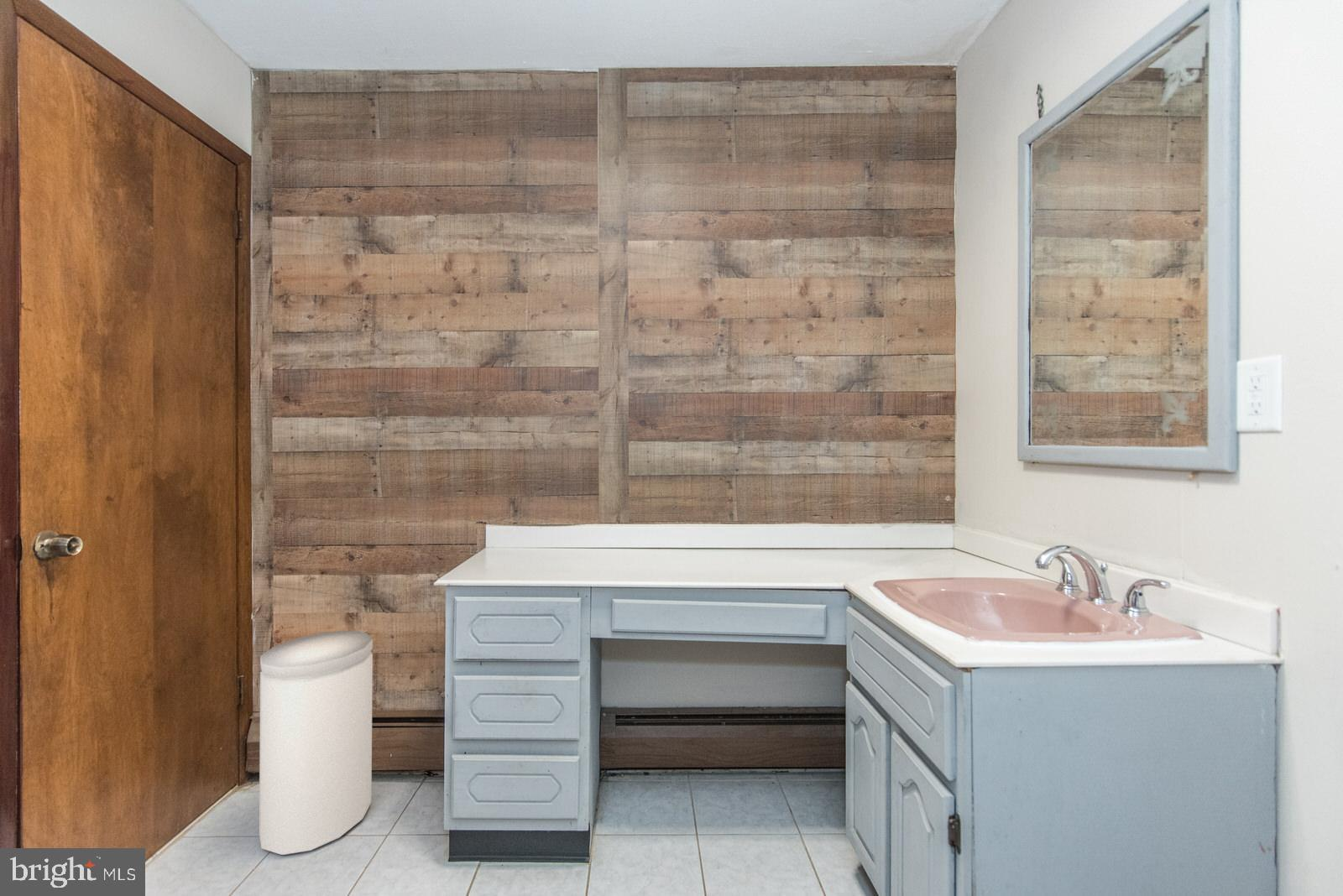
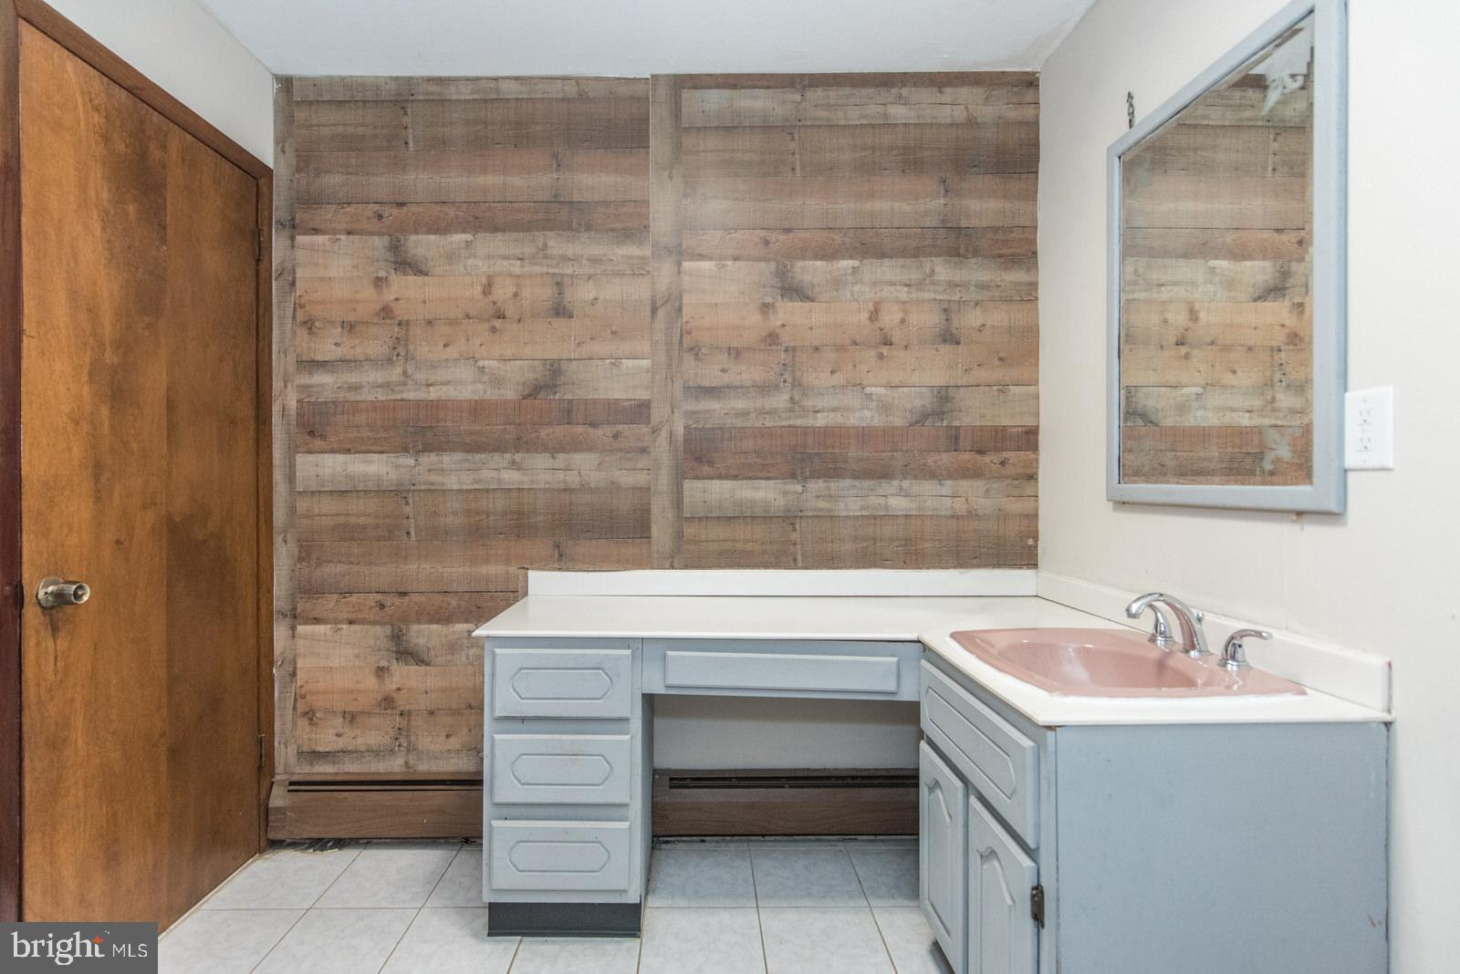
- trash can (318, 734)
